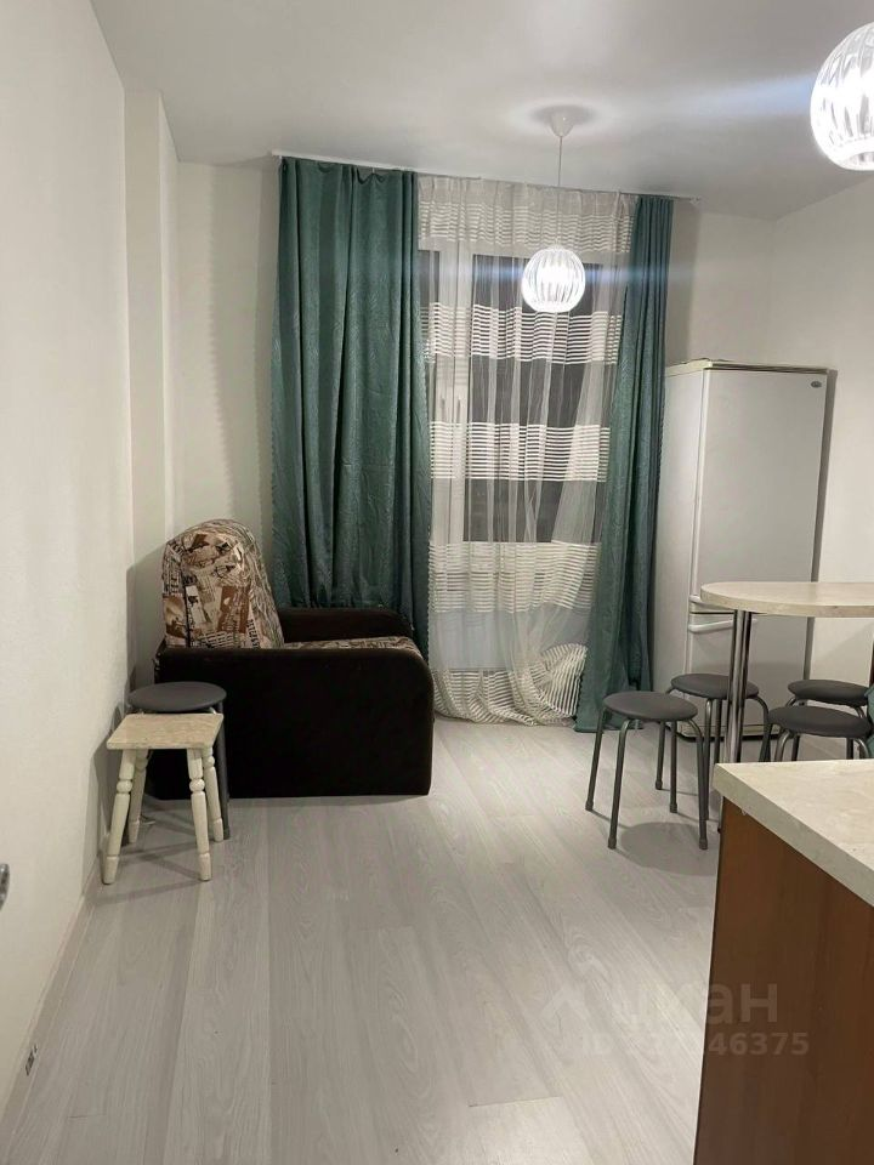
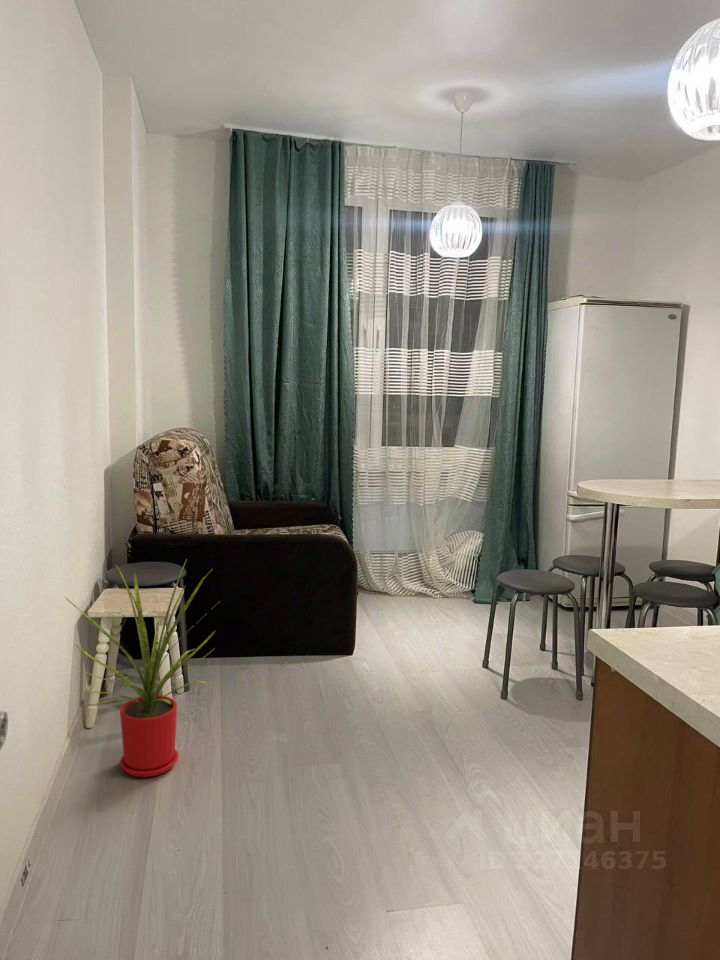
+ house plant (145, 670)
